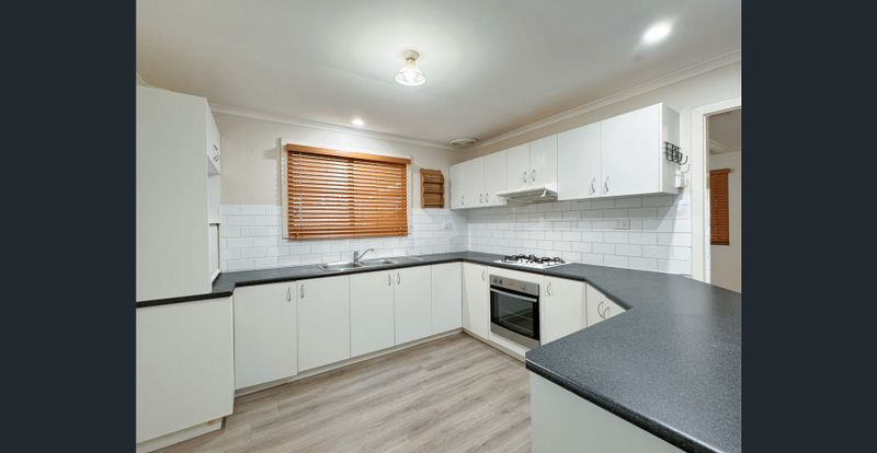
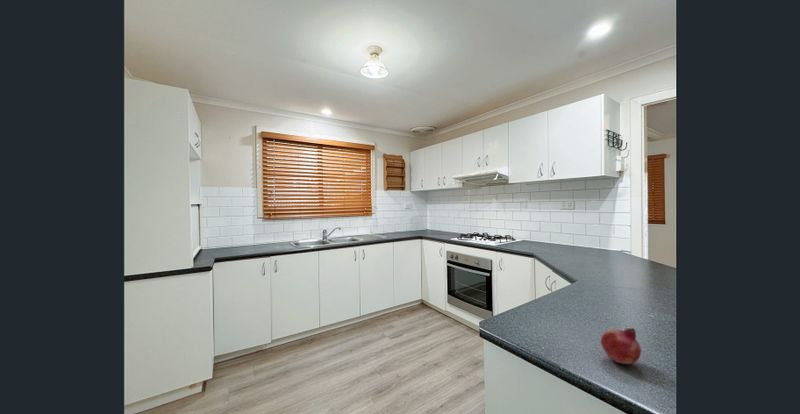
+ fruit (620, 343)
